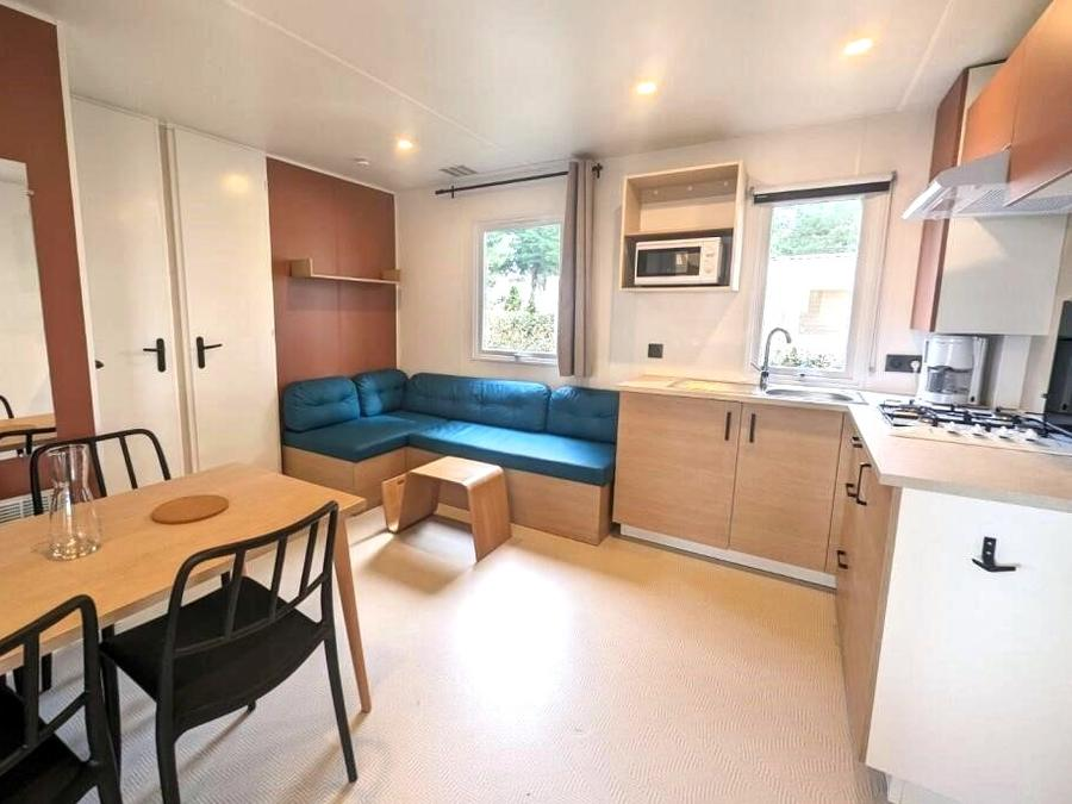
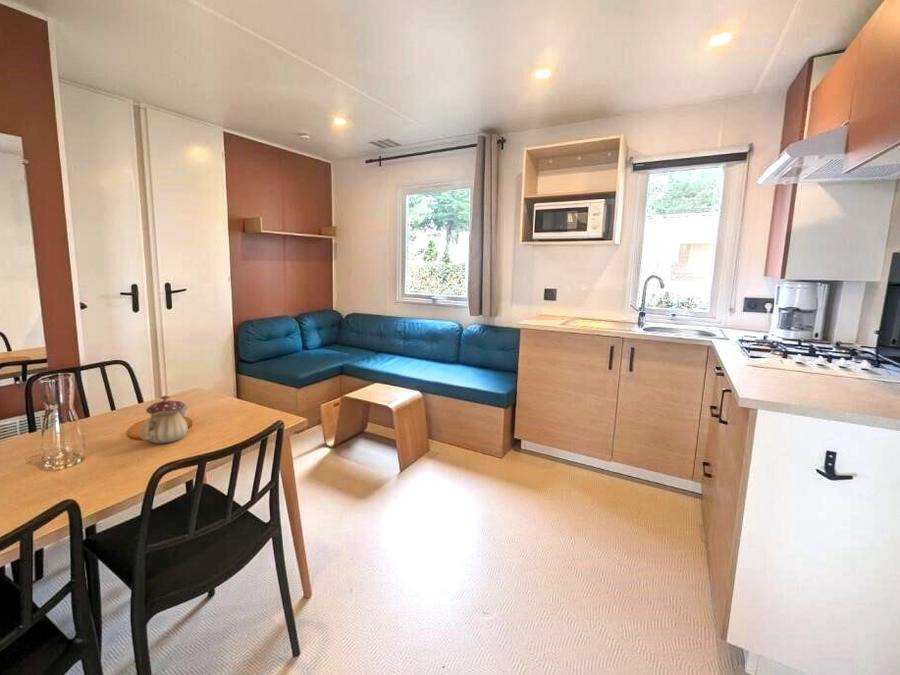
+ teapot (164, 417)
